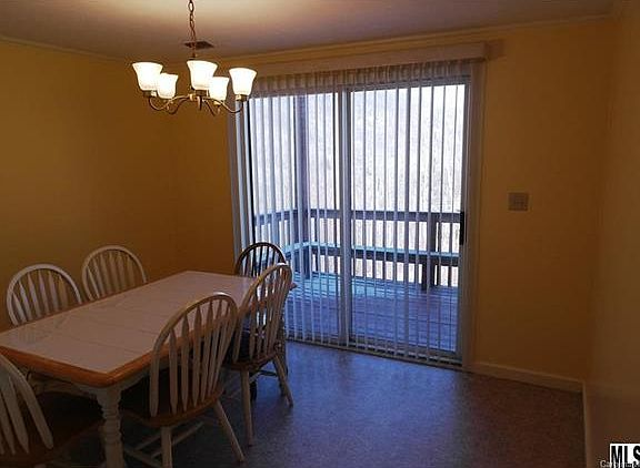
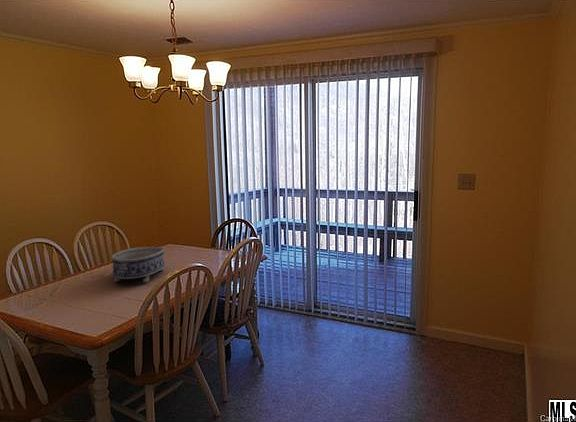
+ decorative bowl (138, 264)
